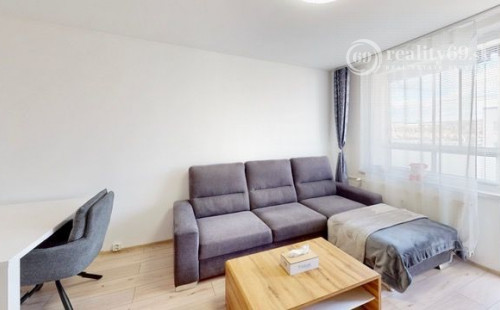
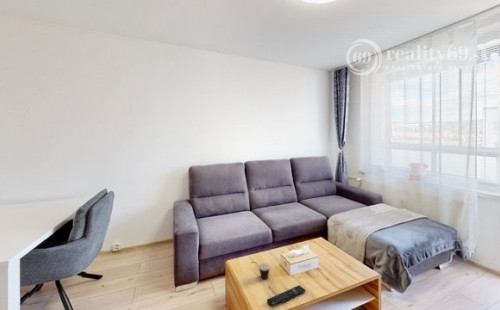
+ cup (260, 269)
+ remote control (286, 295)
